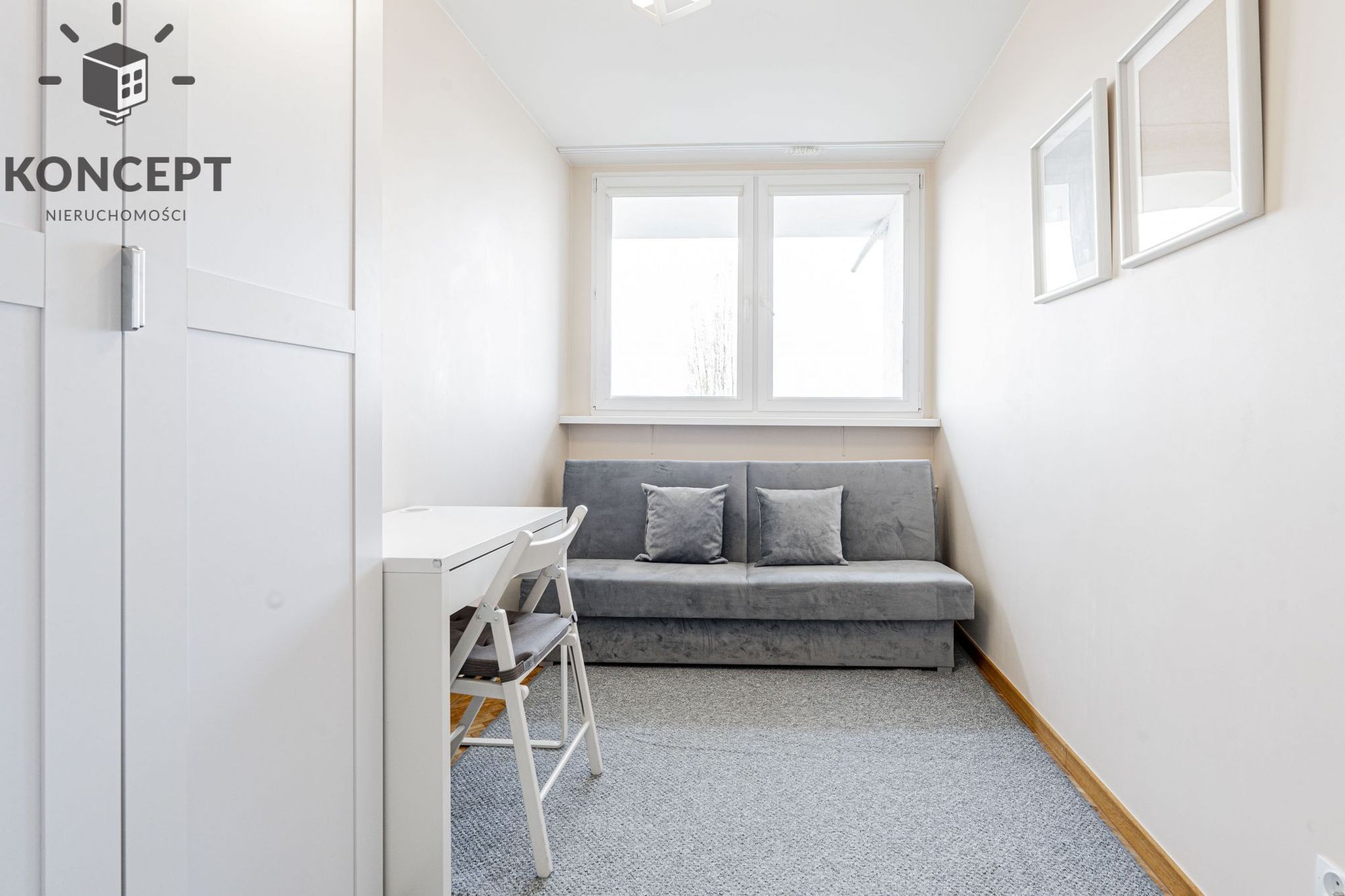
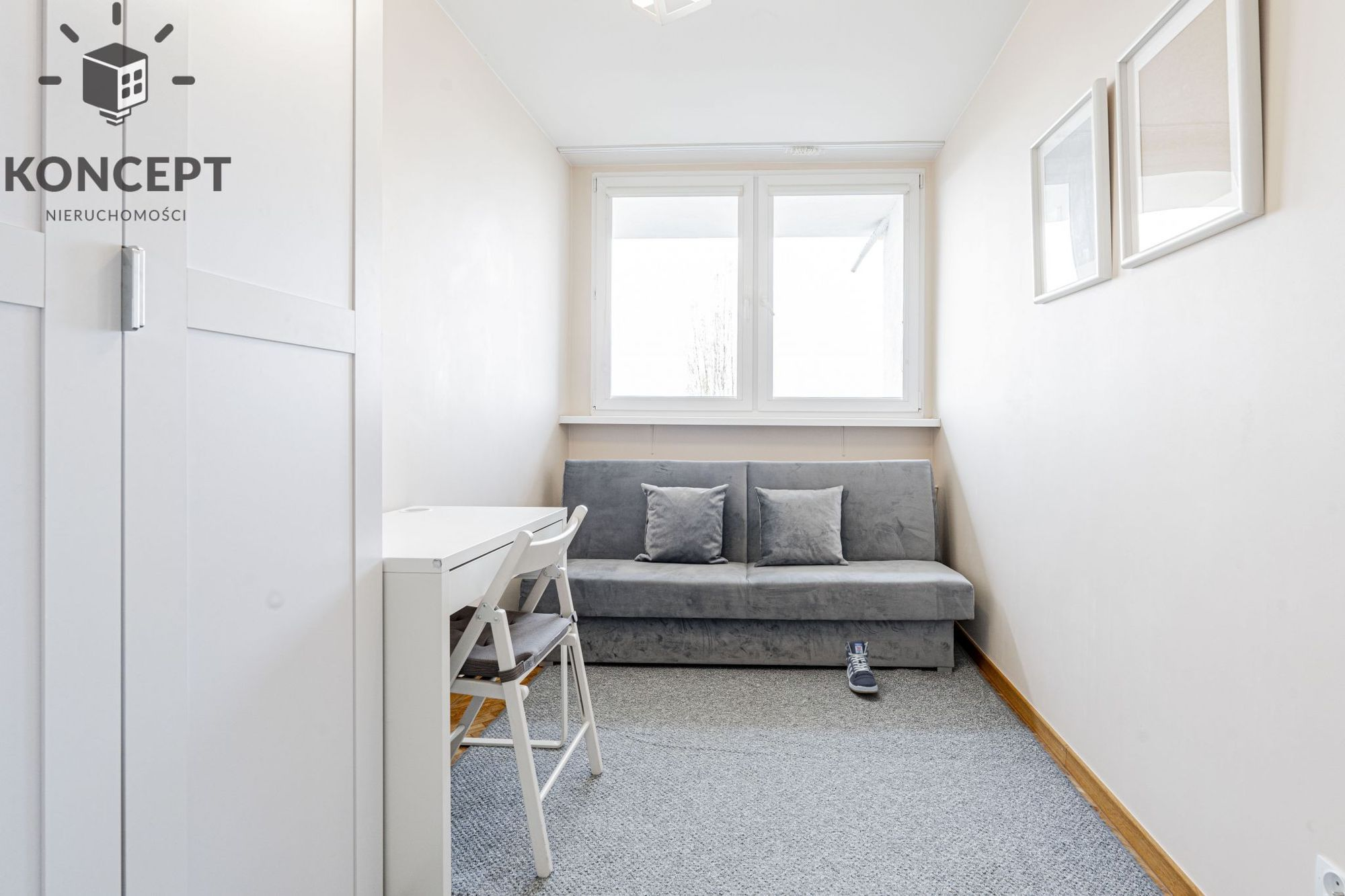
+ sneaker (860, 665)
